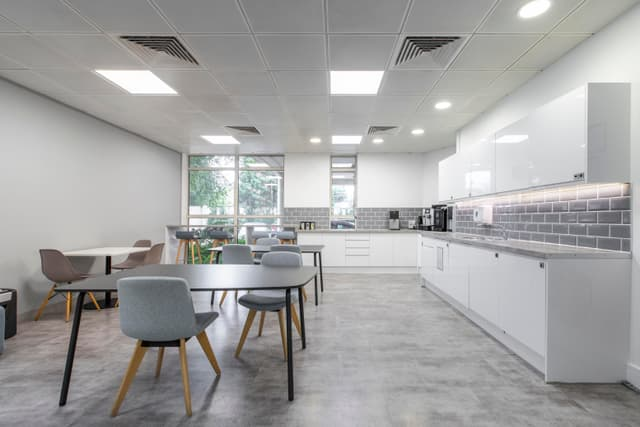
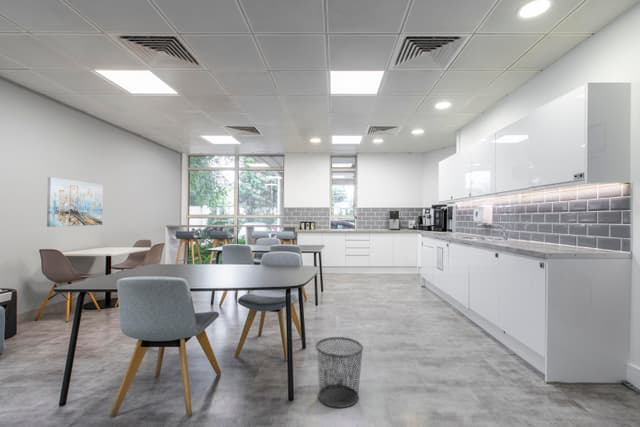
+ wall art (77, 203)
+ trash can (338, 371)
